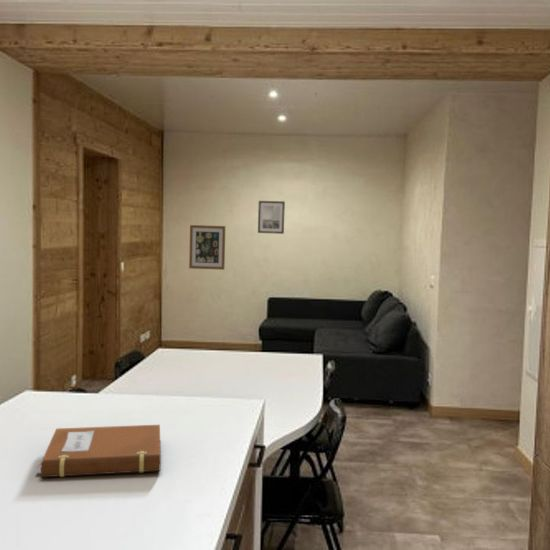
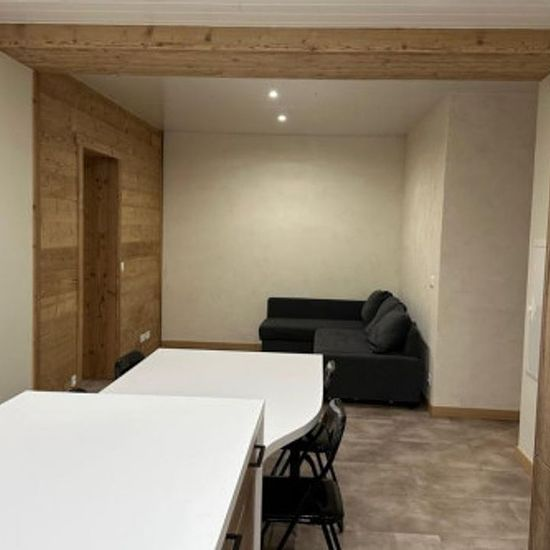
- wall art (207, 247)
- notebook (102, 449)
- wall art (271, 217)
